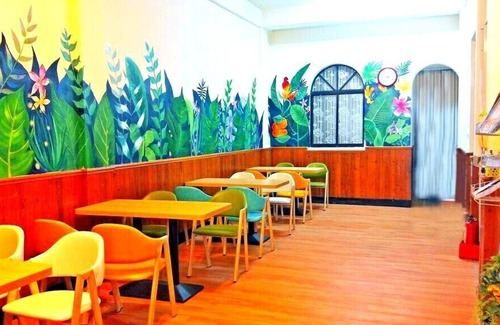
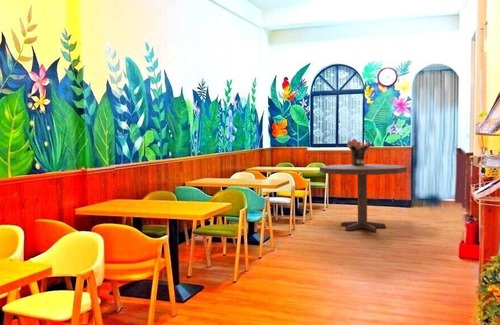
+ bouquet (358, 151)
+ dining table (362, 197)
